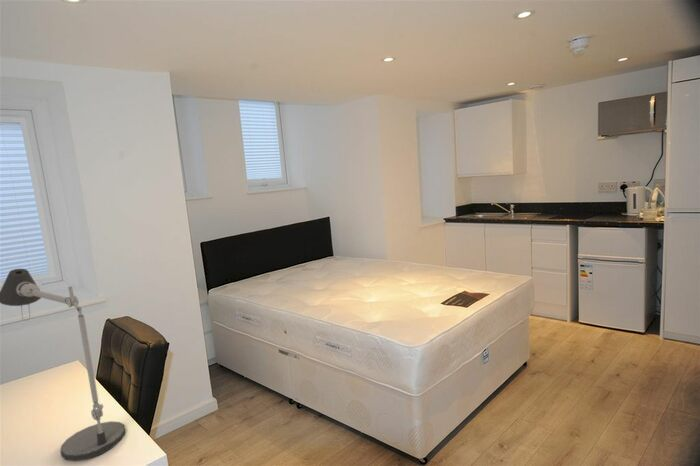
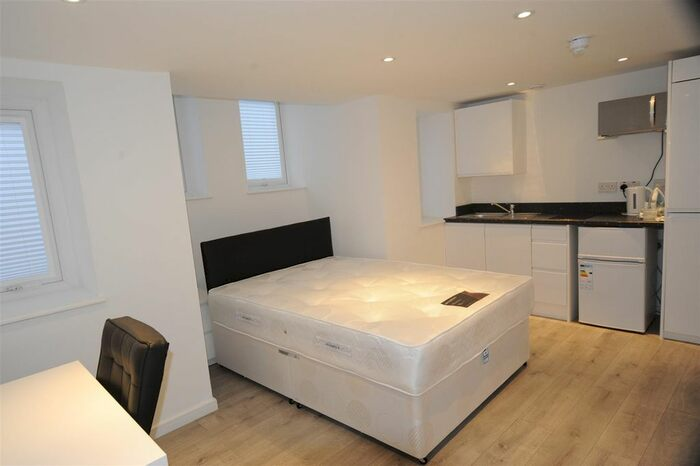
- desk lamp (82, 342)
